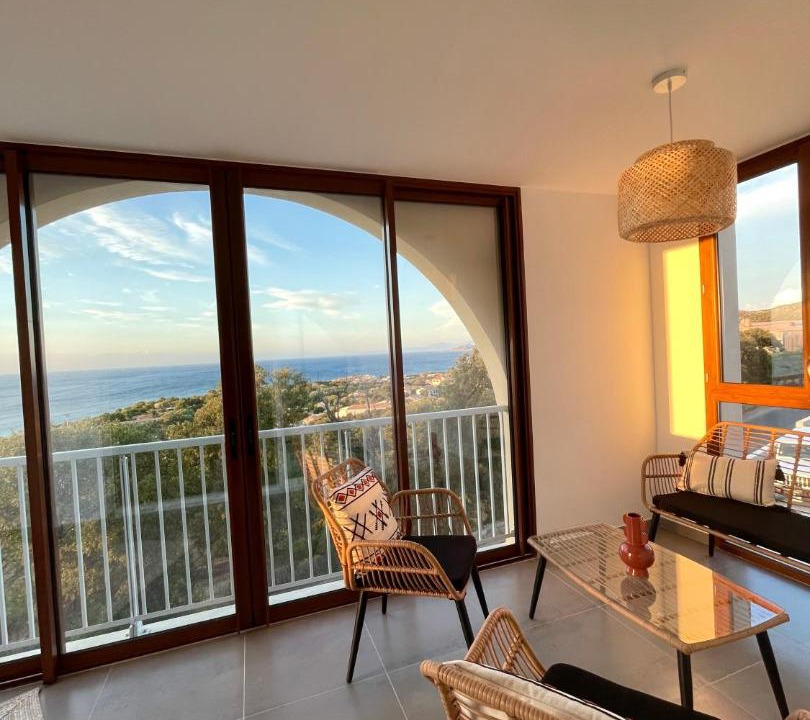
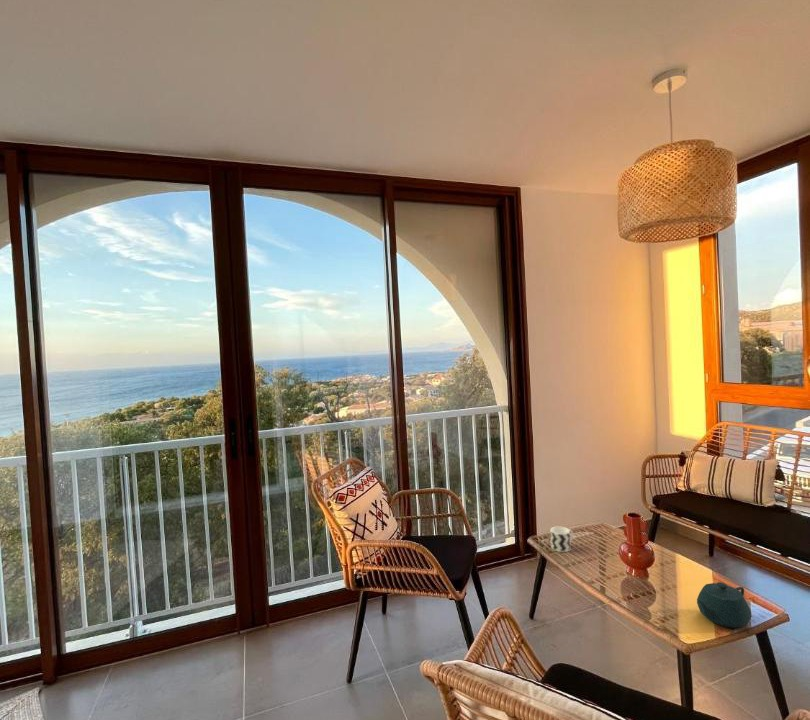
+ cup (563, 538)
+ teapot (721, 602)
